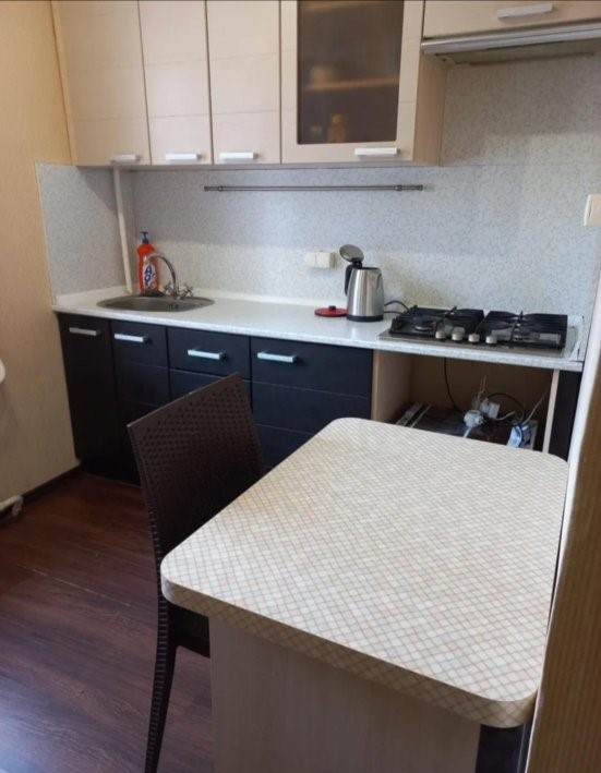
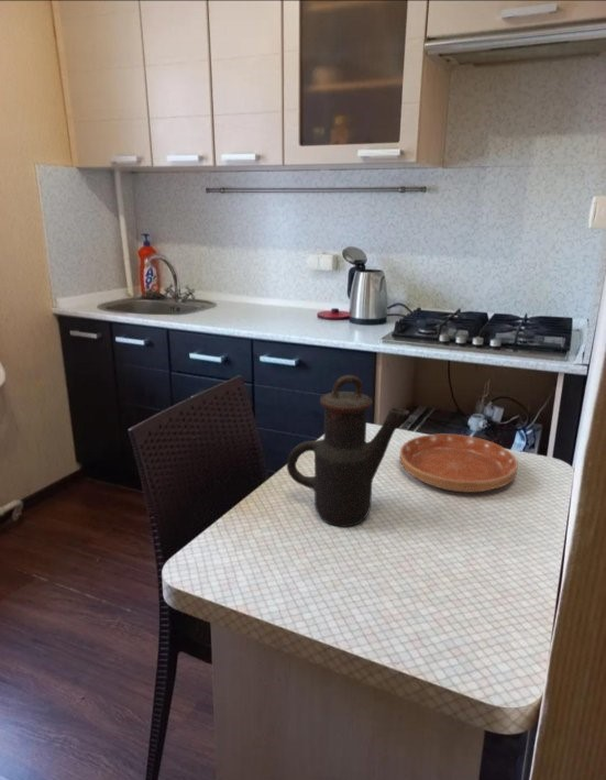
+ saucer (456, 463)
+ teapot (344, 447)
